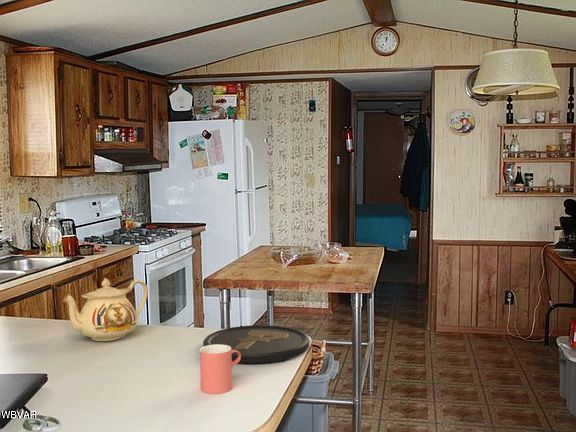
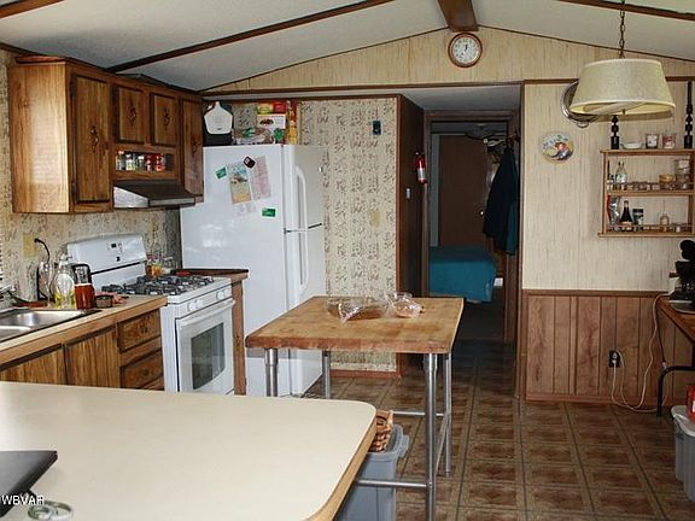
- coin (256, 342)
- teapot (107, 307)
- cup (222, 366)
